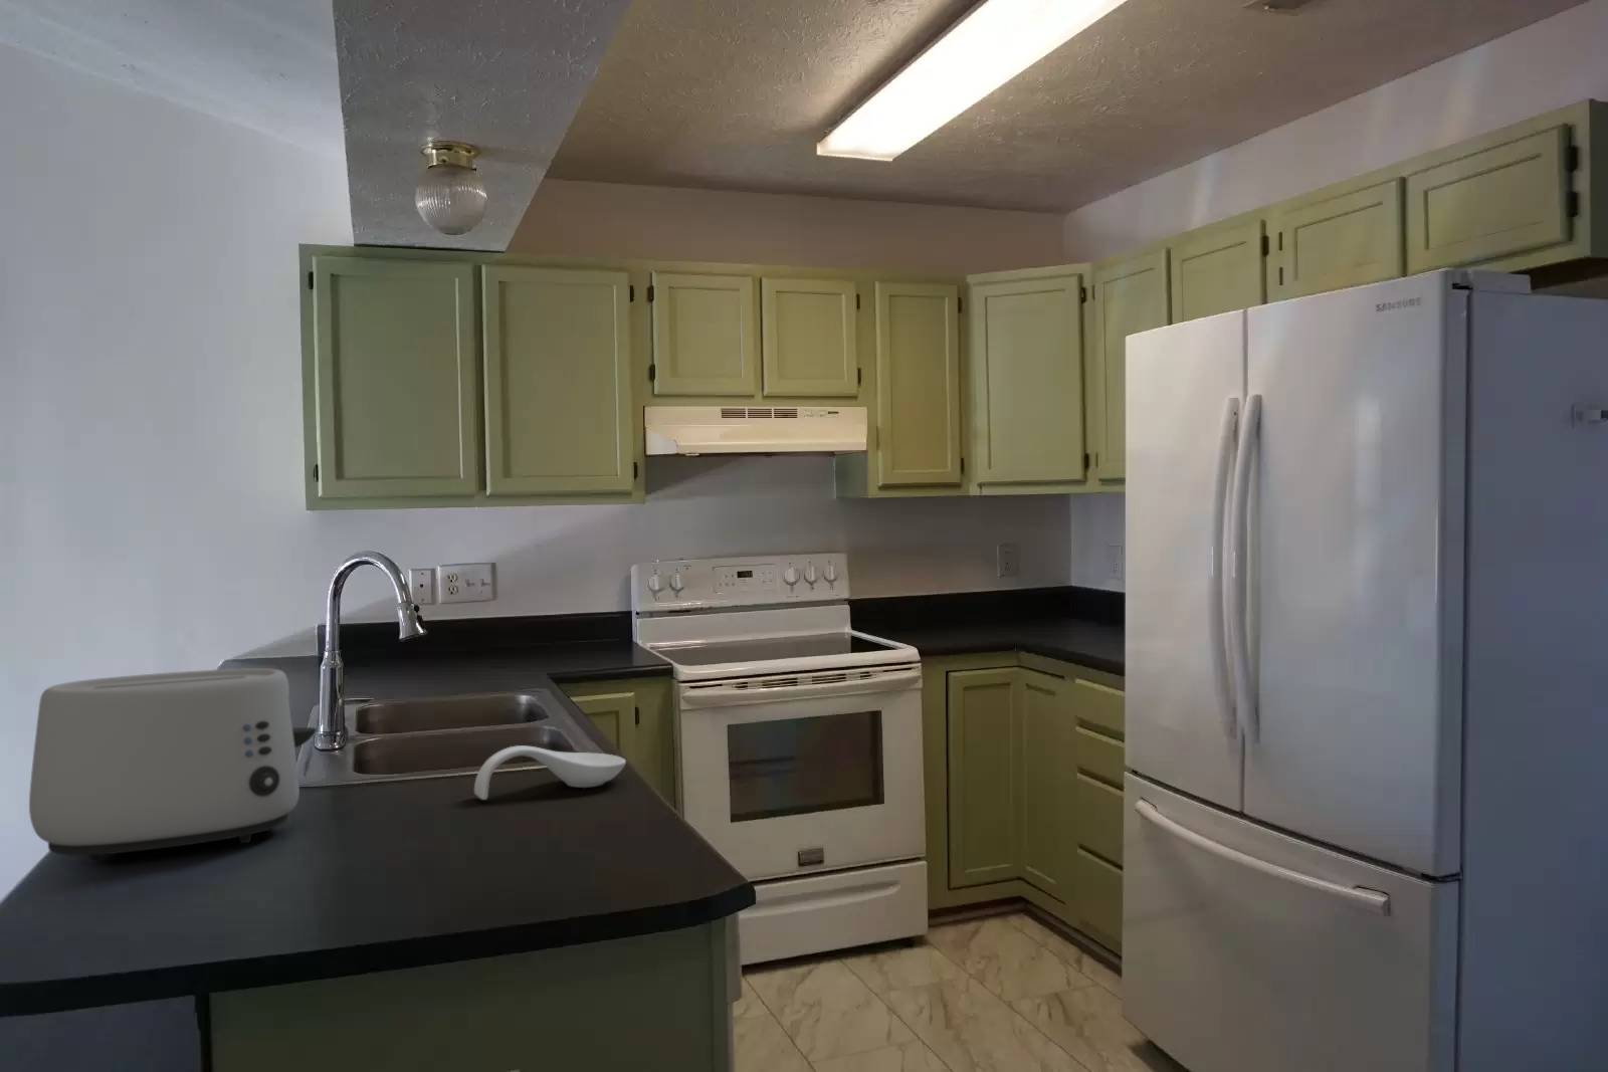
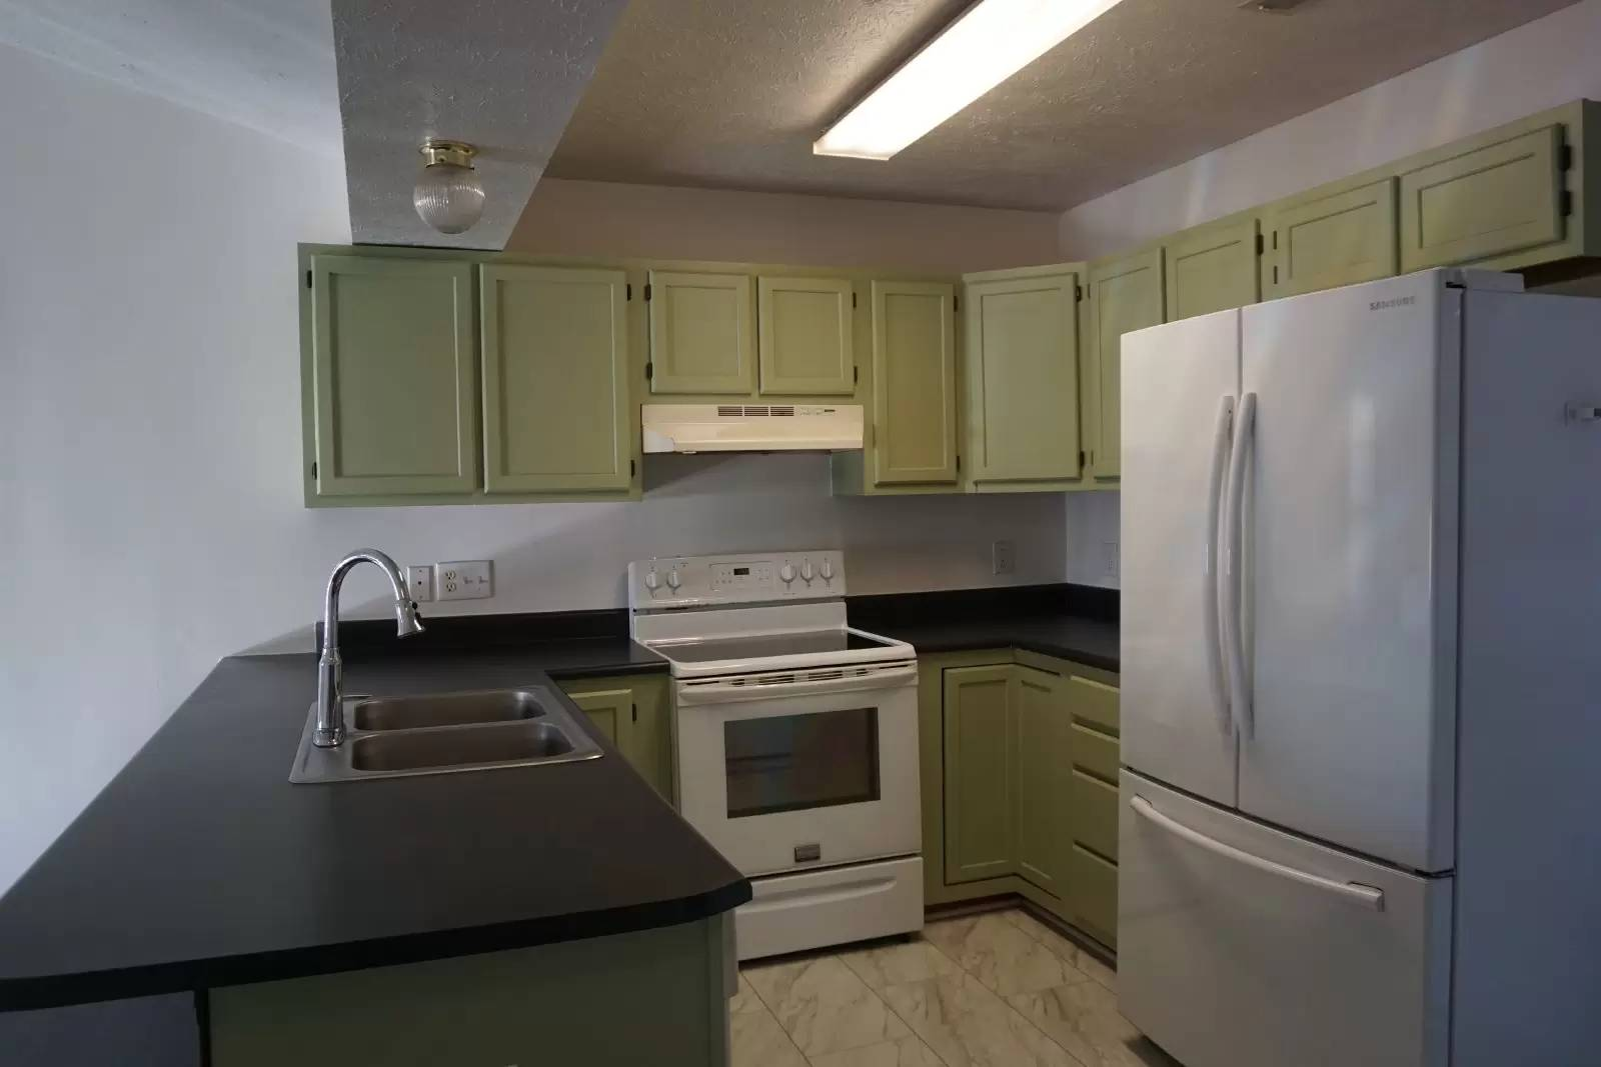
- spoon rest (553, 766)
- toaster (173, 762)
